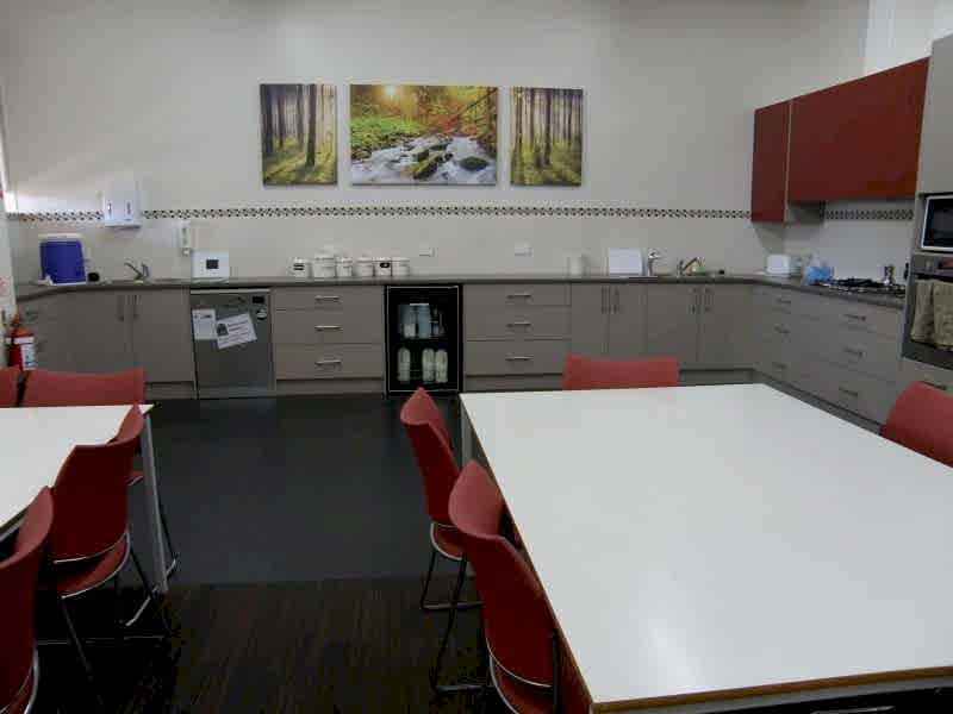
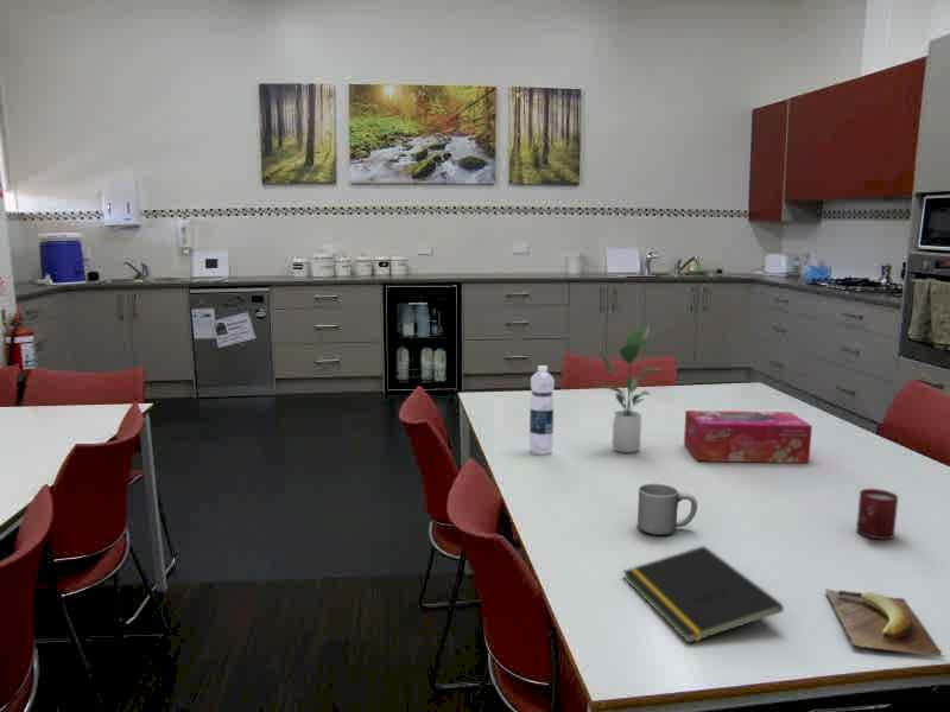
+ potted plant (627, 387)
+ cup (875, 515)
+ tissue box (745, 436)
+ water bottle (542, 408)
+ notepad (697, 590)
+ mug (667, 509)
+ banana (880, 615)
